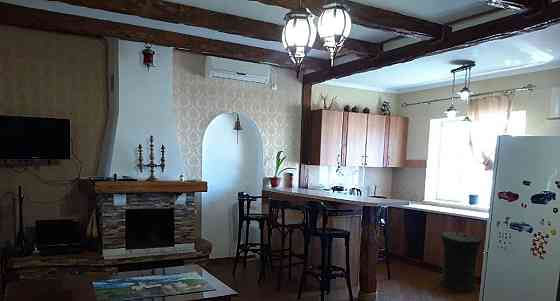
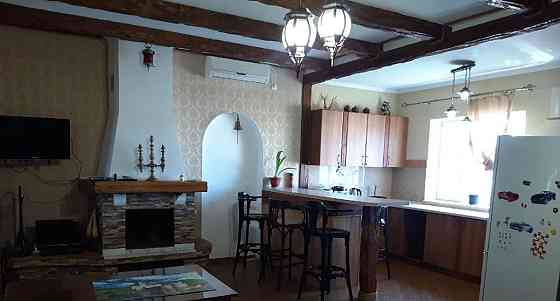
- trash can (459, 259)
